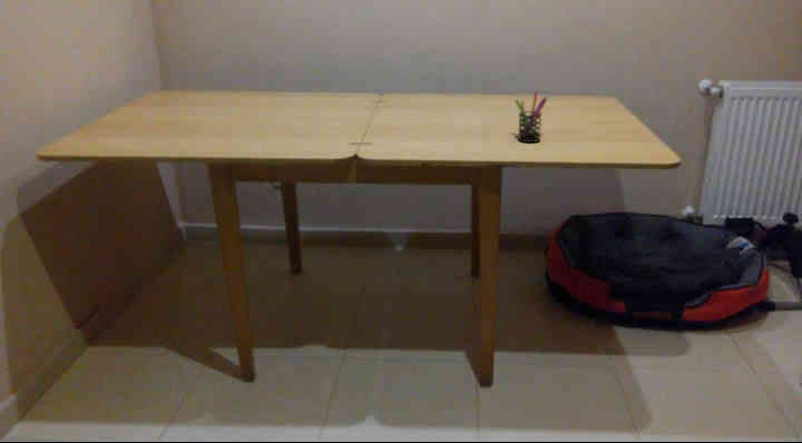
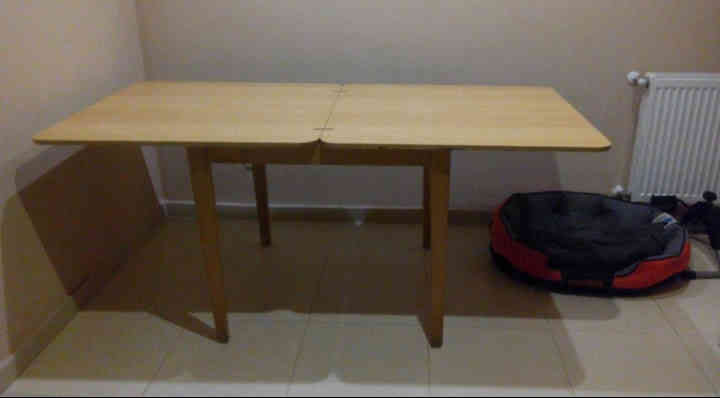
- pen holder (528, 116)
